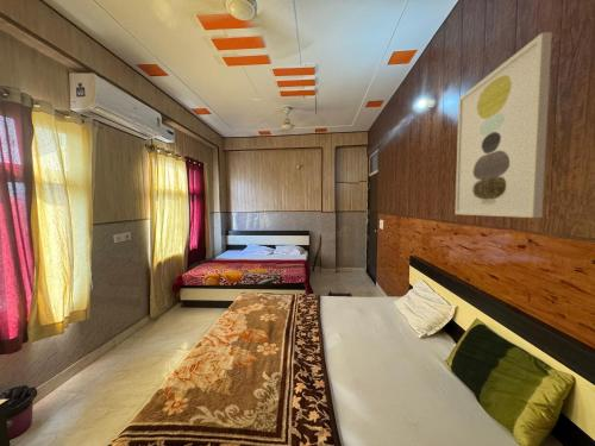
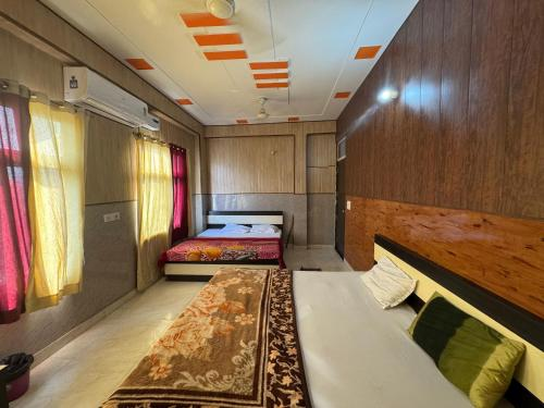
- wall art (489, 145)
